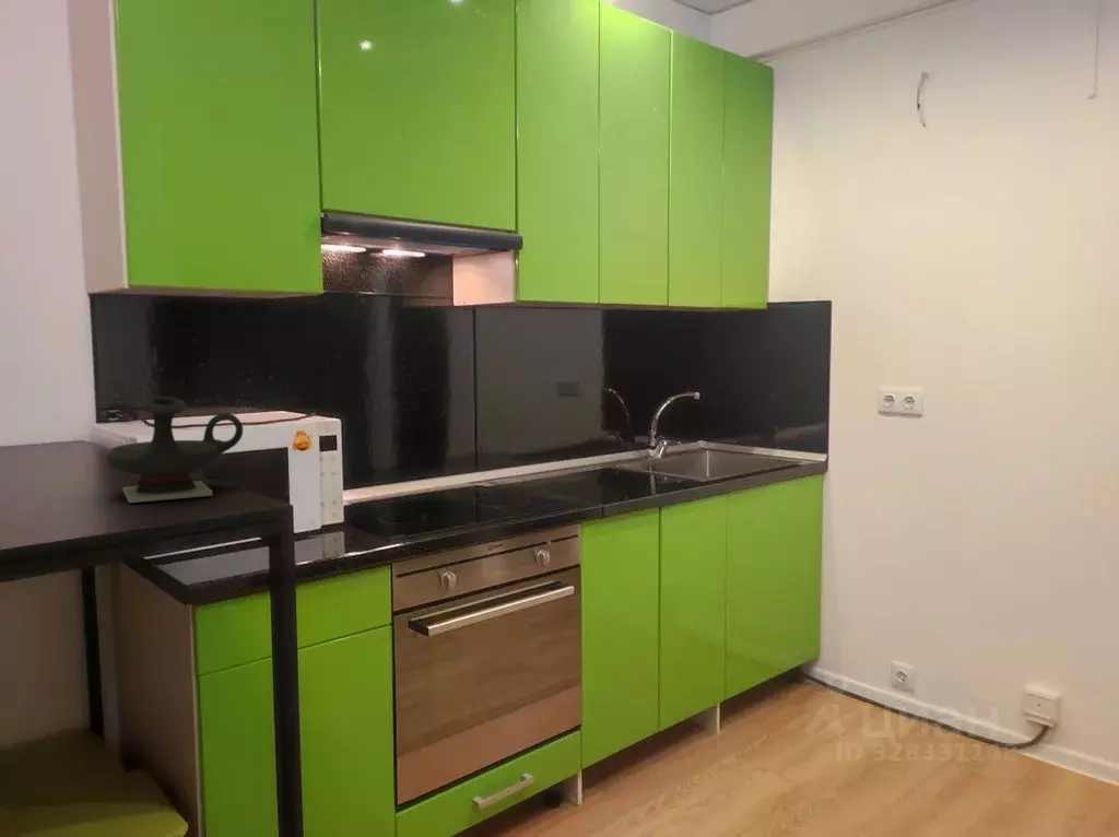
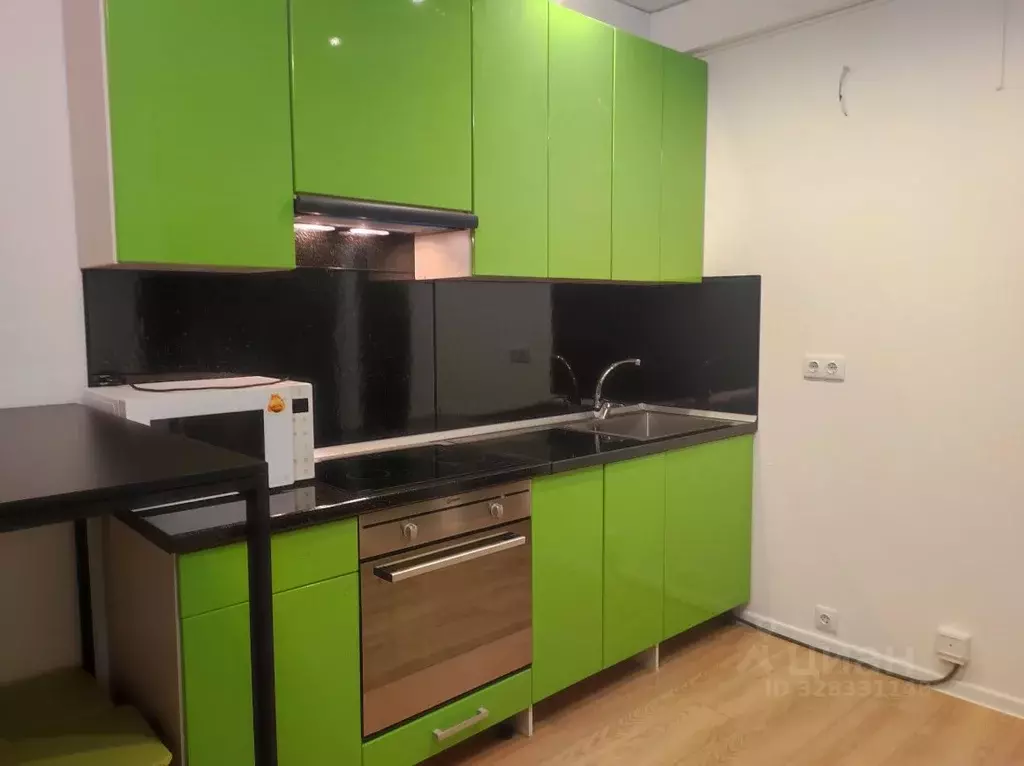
- teapot (178, 444)
